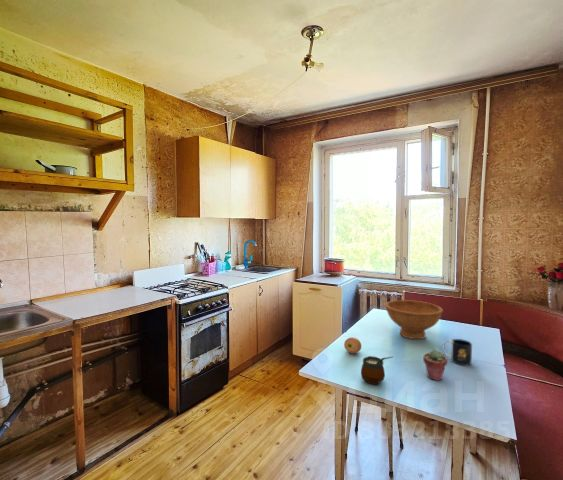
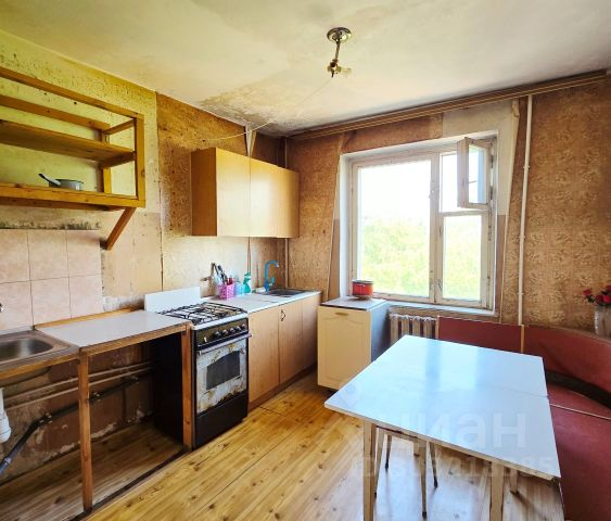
- gourd (376, 367)
- potted succulent (434, 363)
- apple (352, 345)
- bowl (412, 320)
- mug (456, 350)
